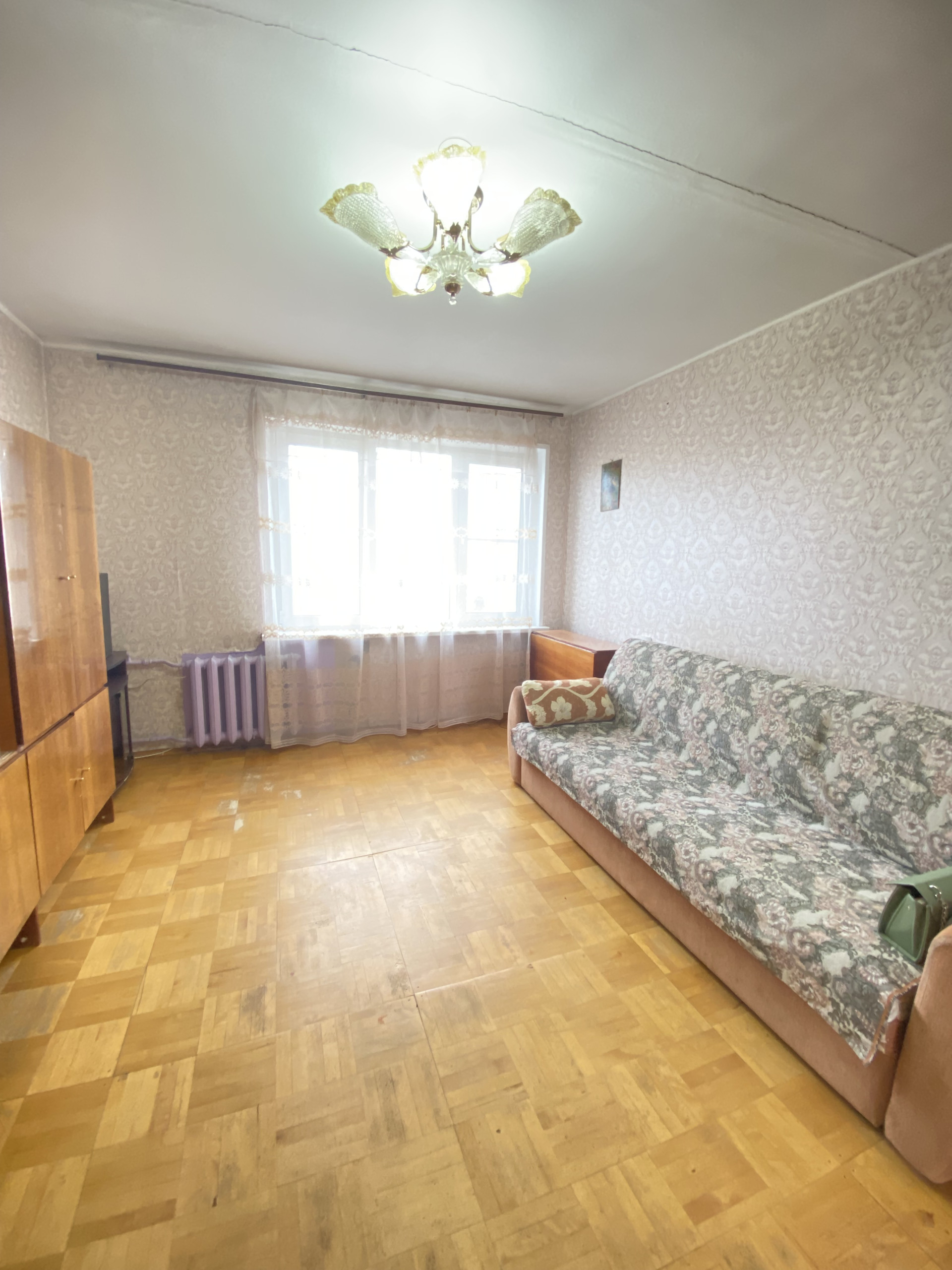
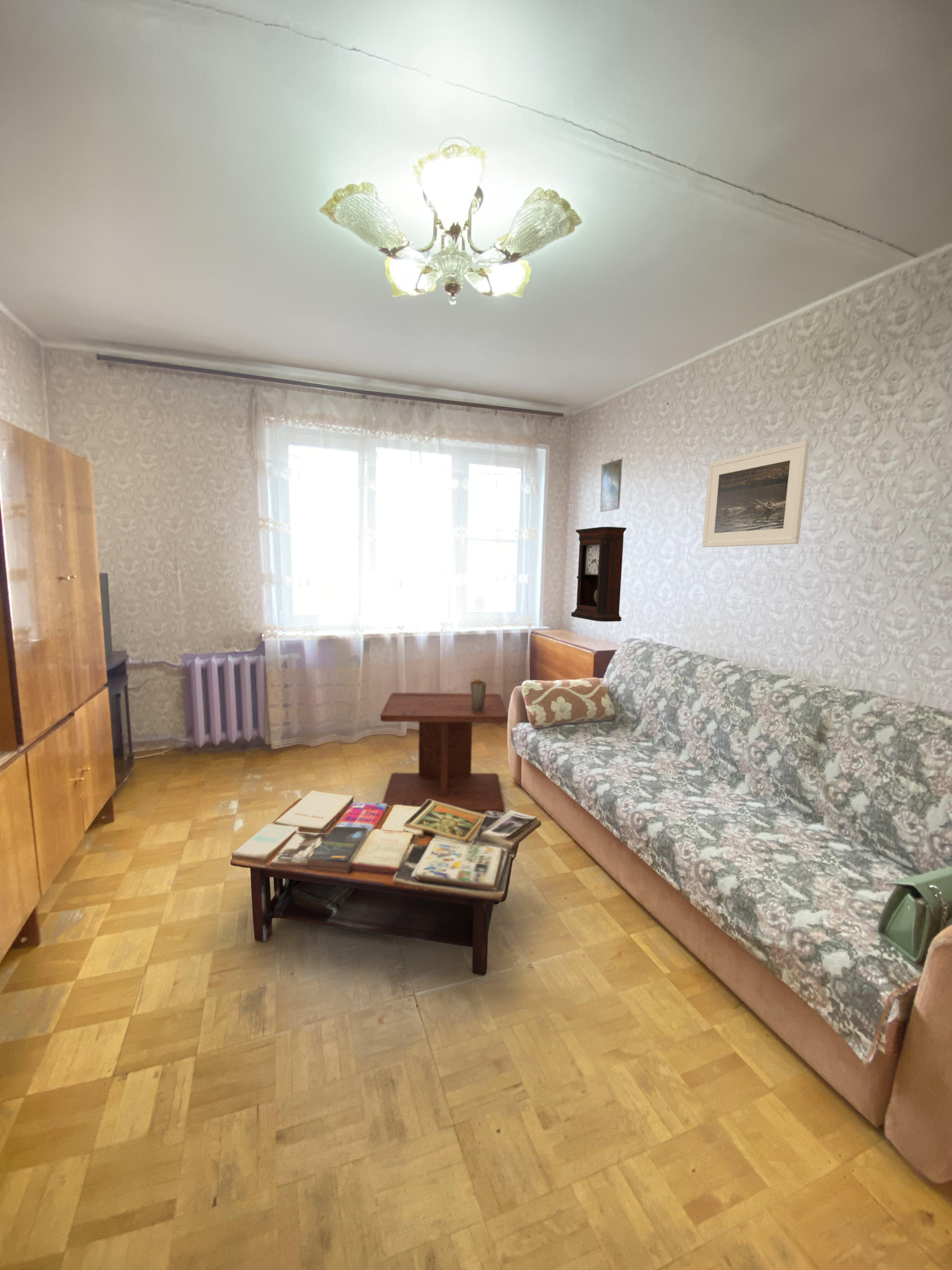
+ side table (444, 751)
+ pendulum clock (595, 574)
+ mug (477, 695)
+ coffee table (395, 869)
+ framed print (750, 500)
